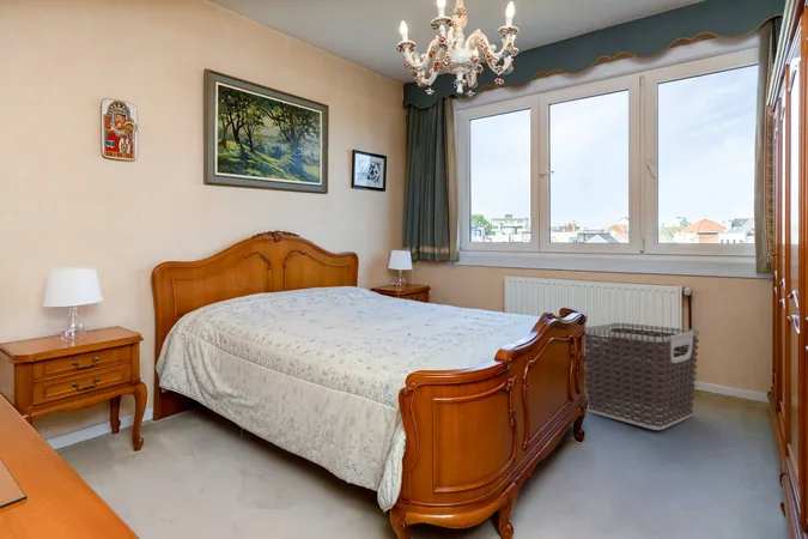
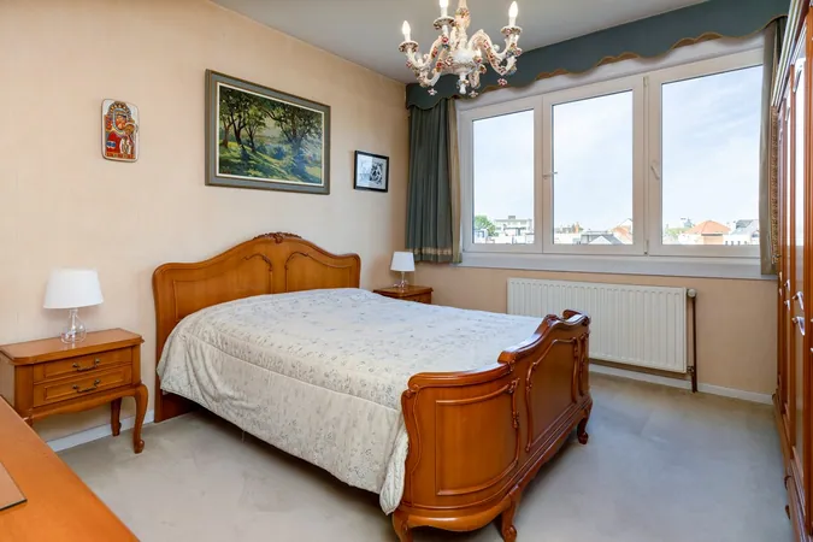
- clothes hamper (637, 370)
